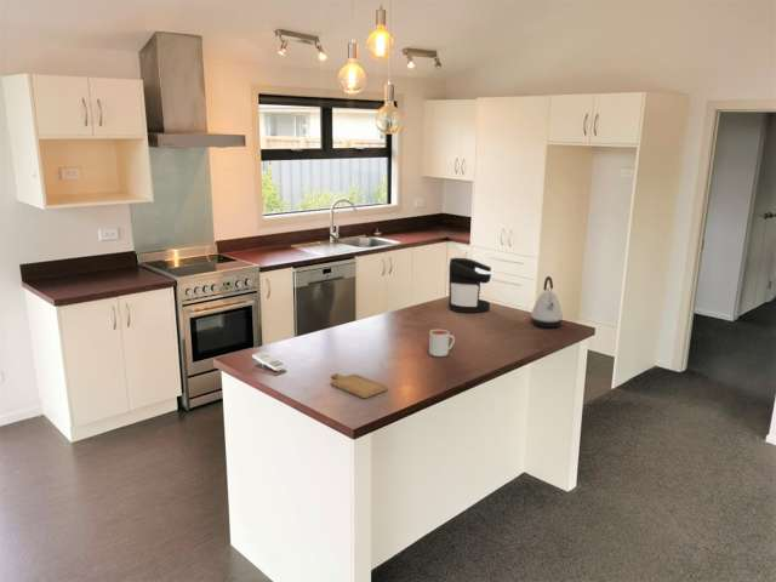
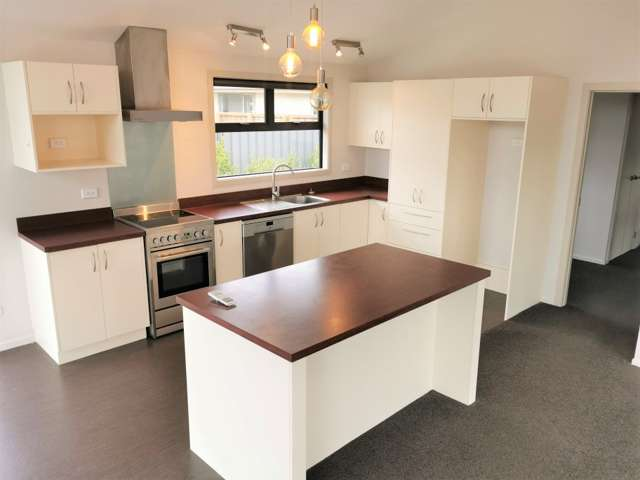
- kettle (547, 301)
- coffee maker (470, 284)
- chopping board (354, 383)
- mug (441, 342)
